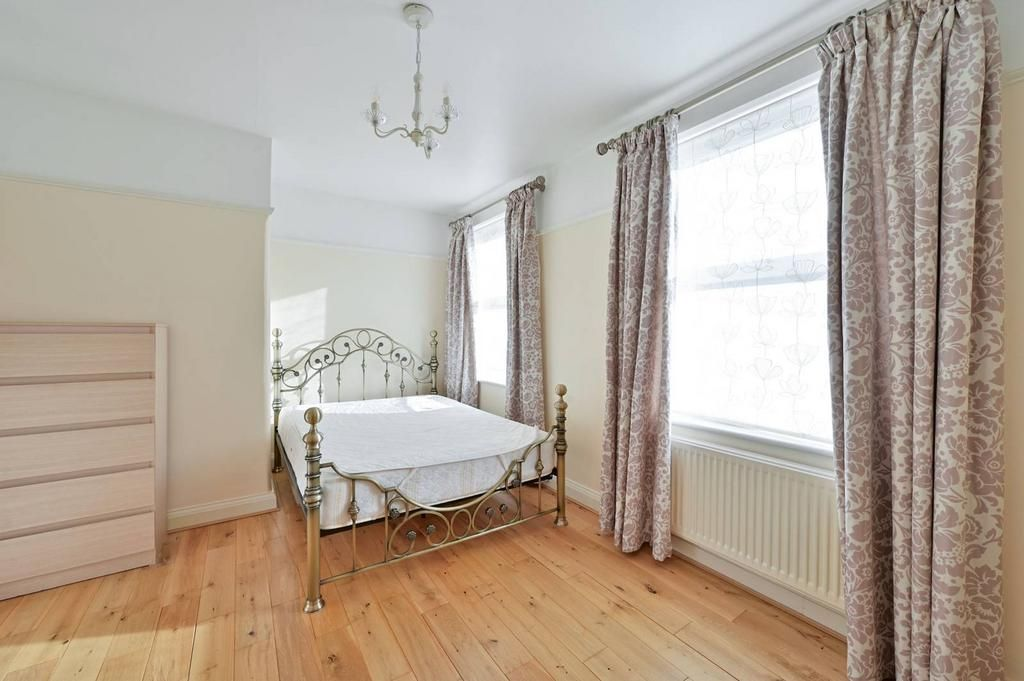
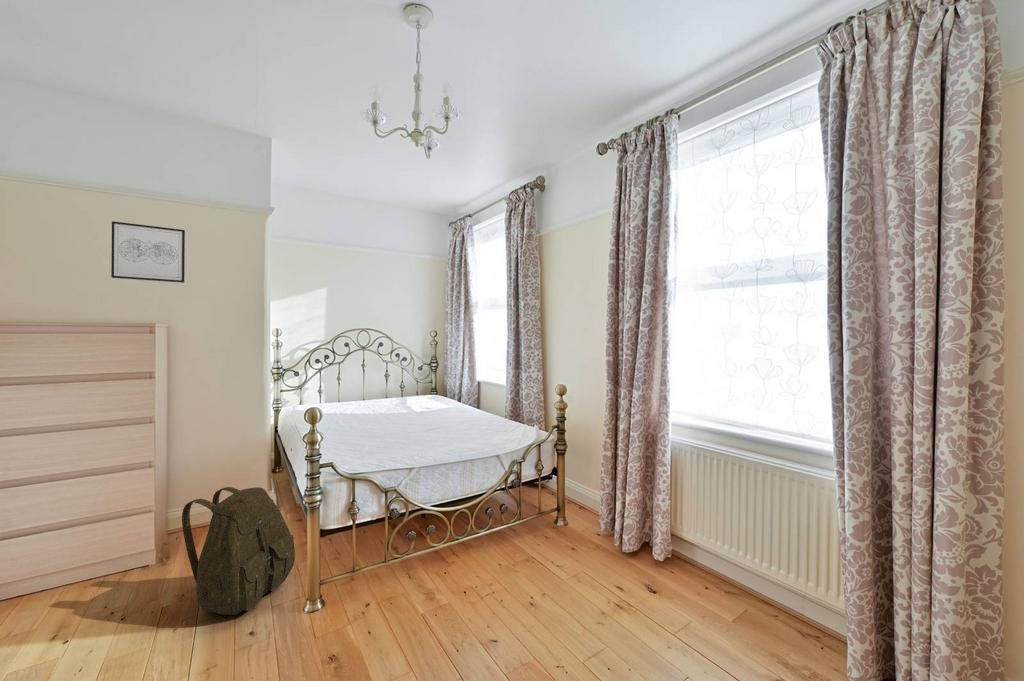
+ backpack (236, 543)
+ wall art (149, 253)
